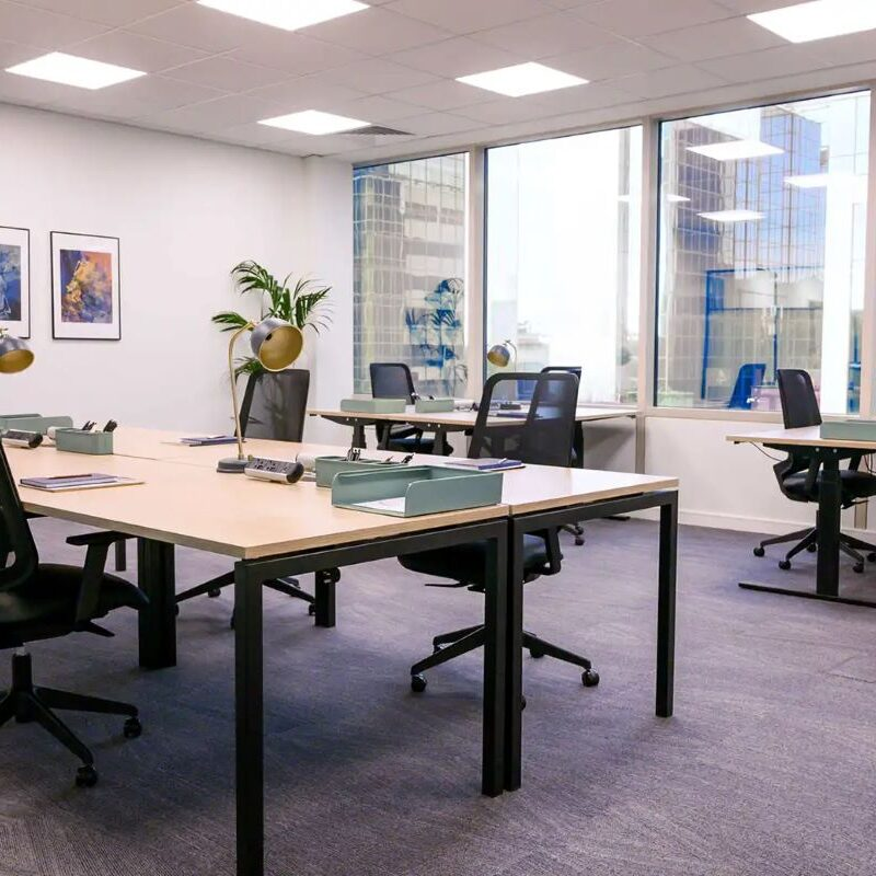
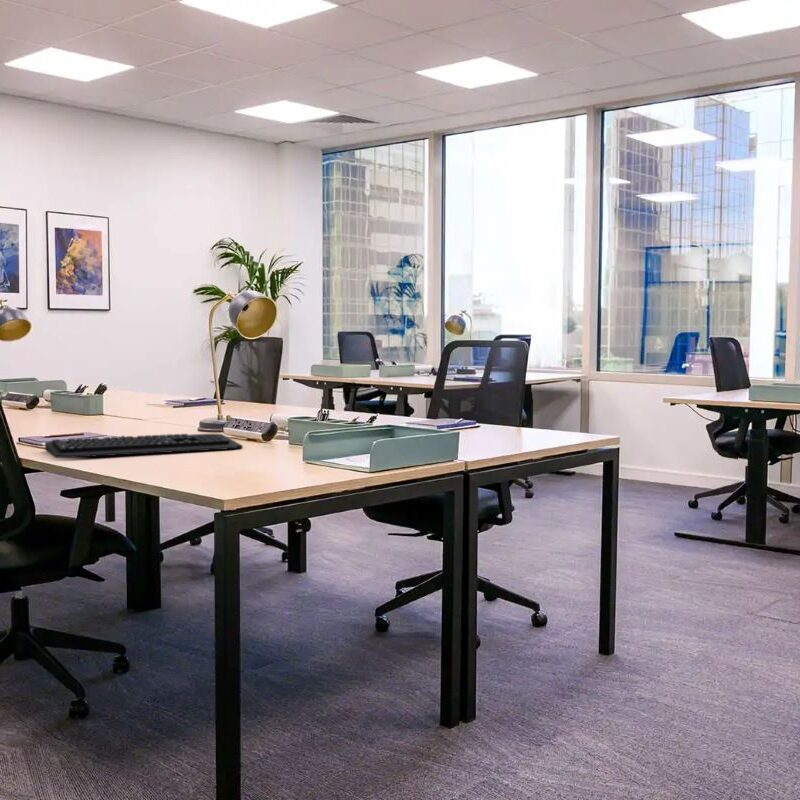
+ keyboard (137, 440)
